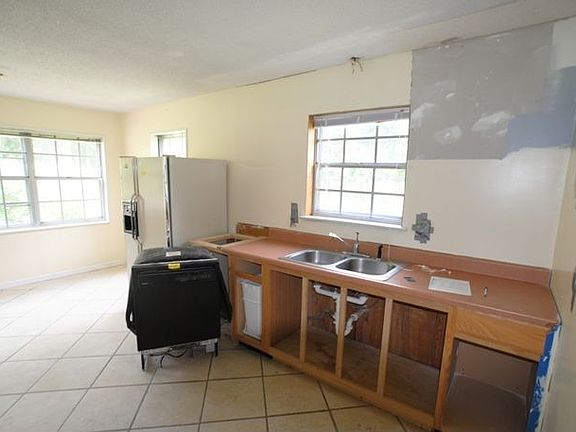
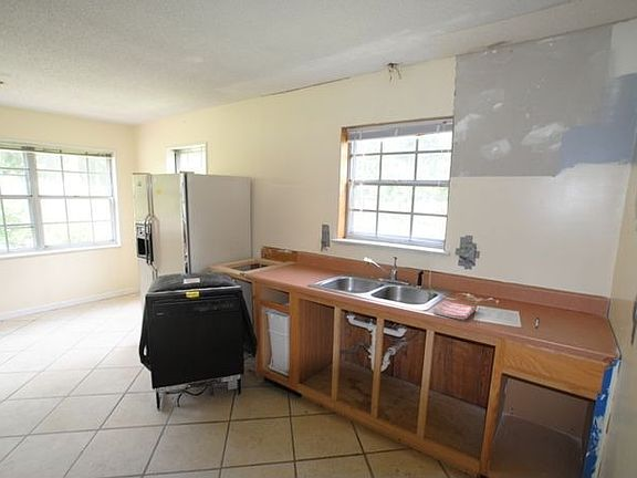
+ dish towel (453, 309)
